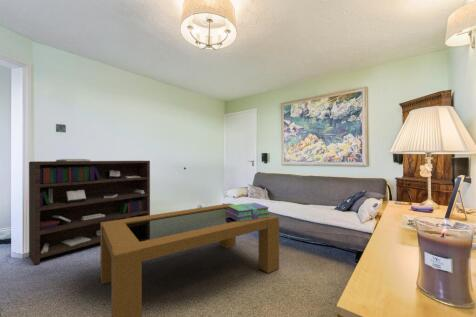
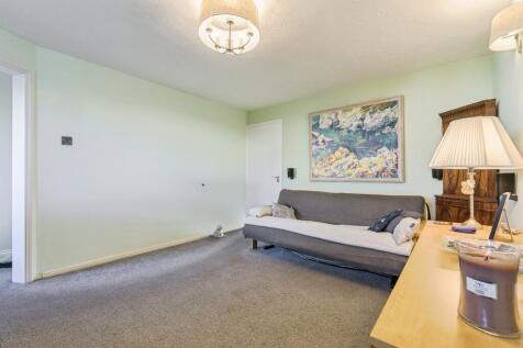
- stack of books (247, 210)
- bookshelf (97, 200)
- coffee table (193, 246)
